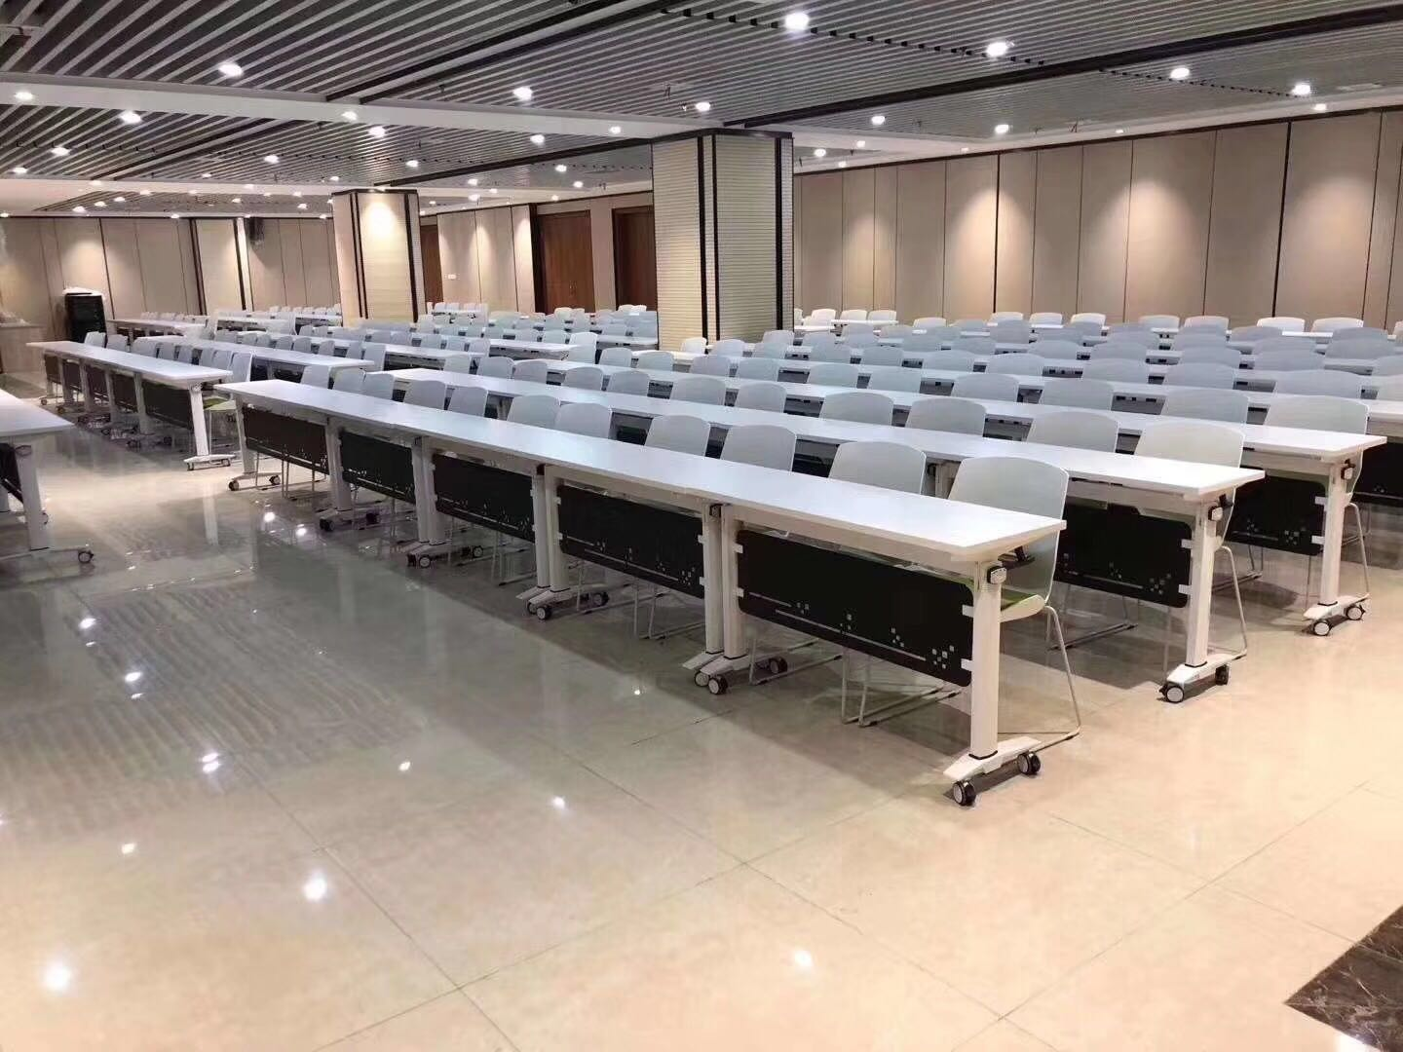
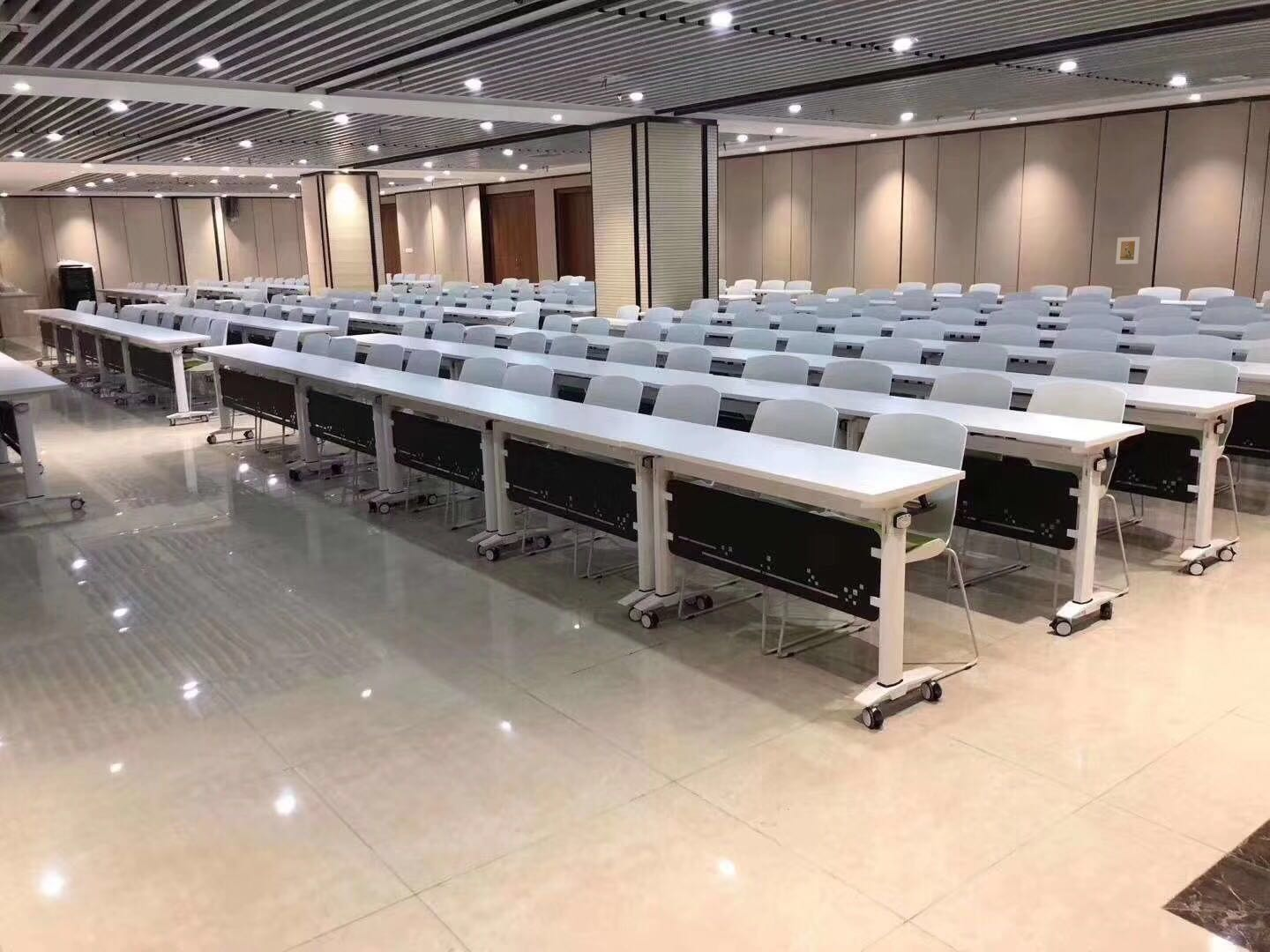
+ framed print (1127, 250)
